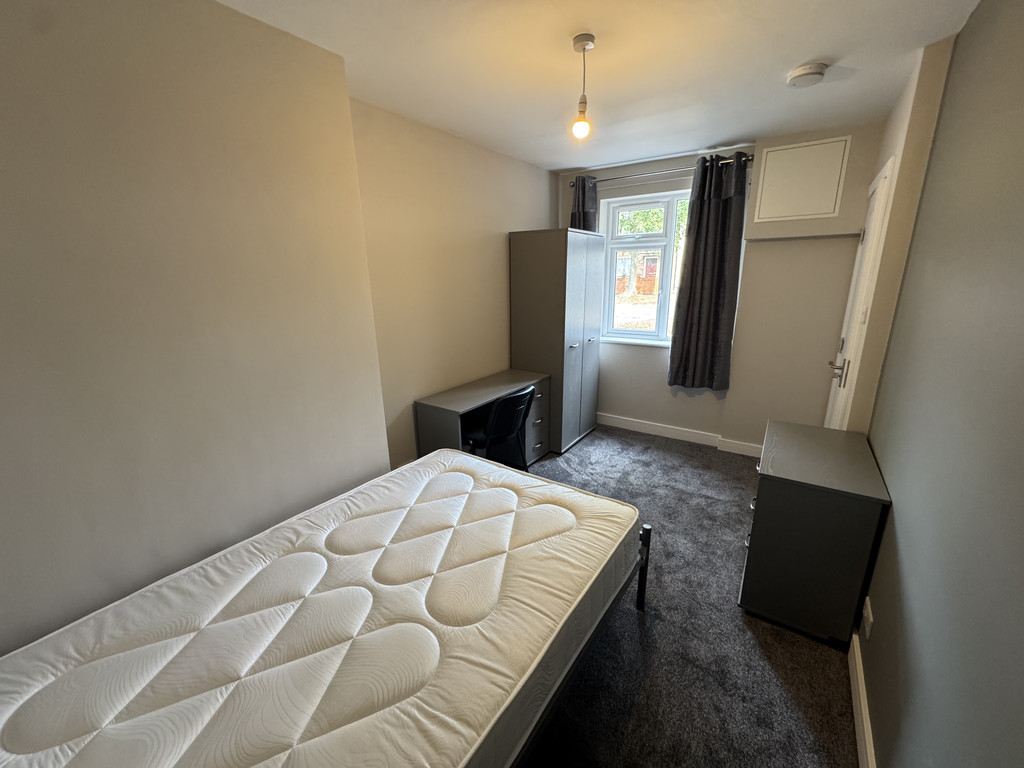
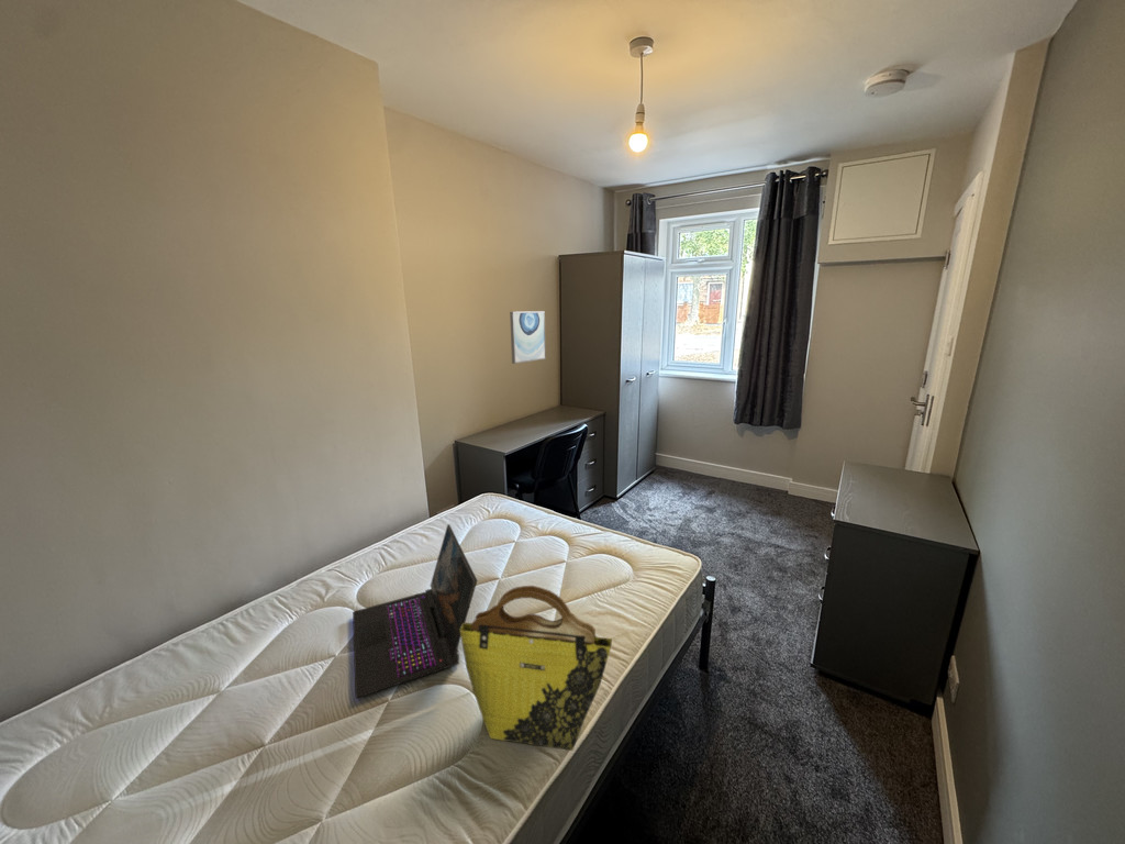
+ wall art (528, 336)
+ laptop (410, 600)
+ tote bag (534, 656)
